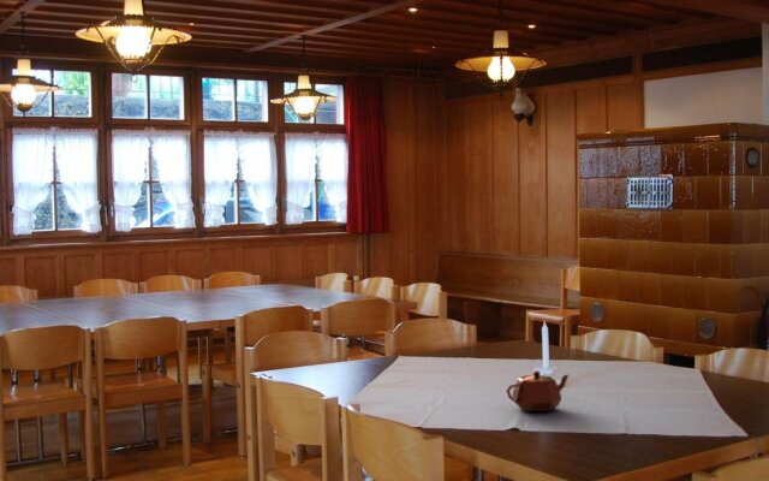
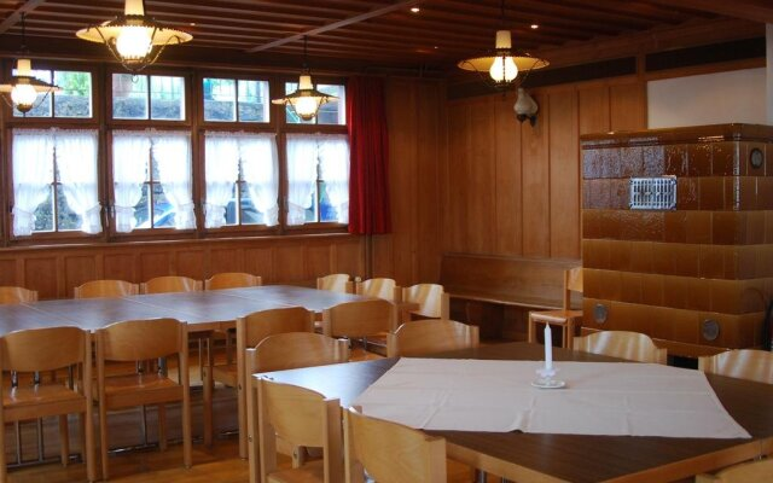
- teapot (538, 388)
